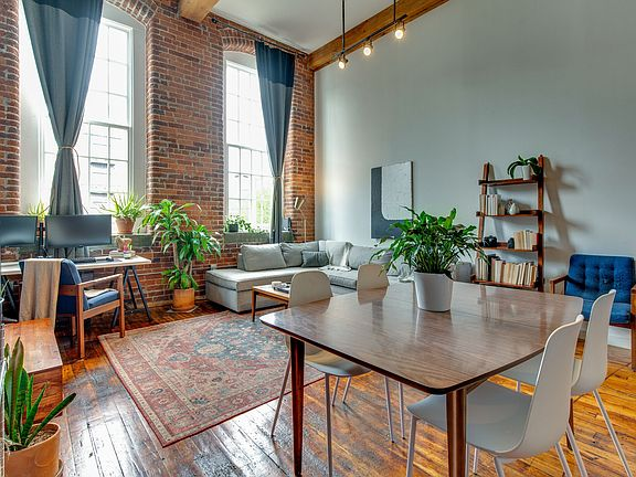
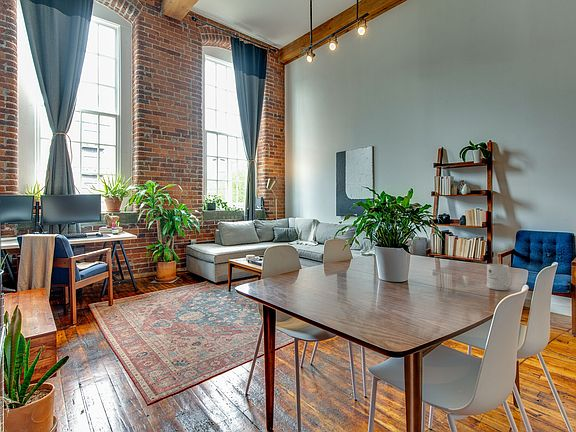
+ mug (500, 277)
